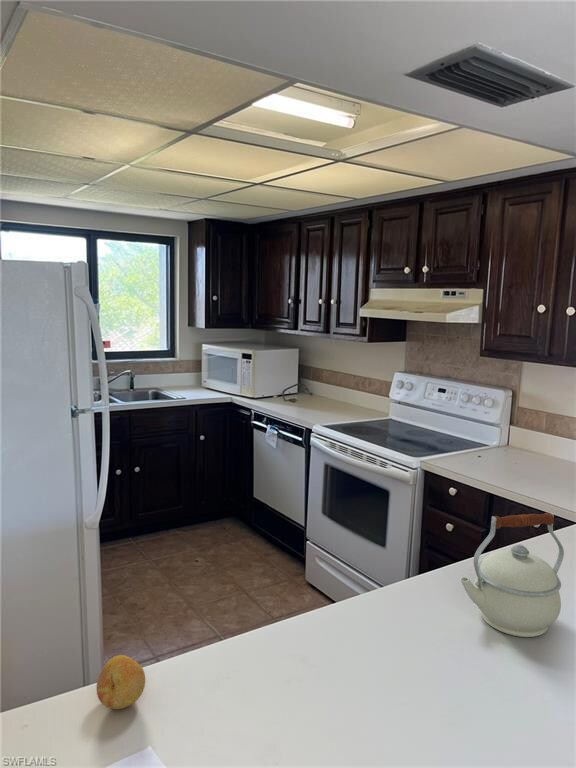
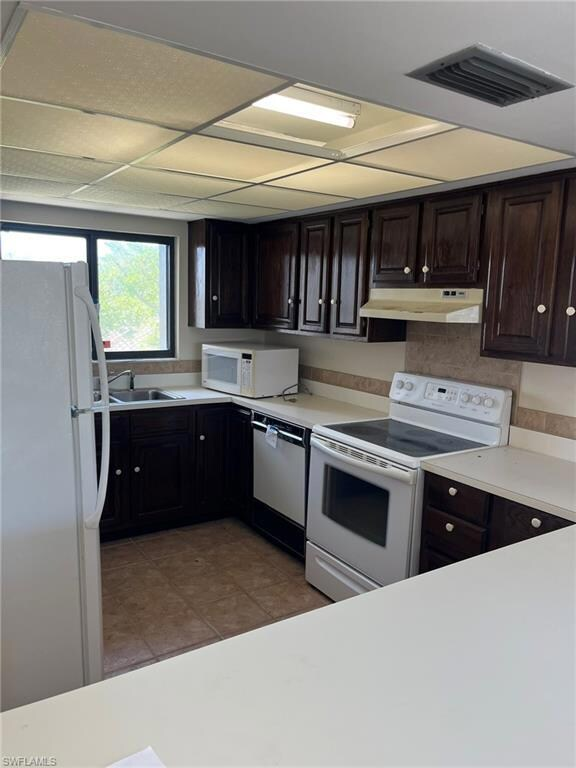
- fruit (122, 681)
- kettle (512, 568)
